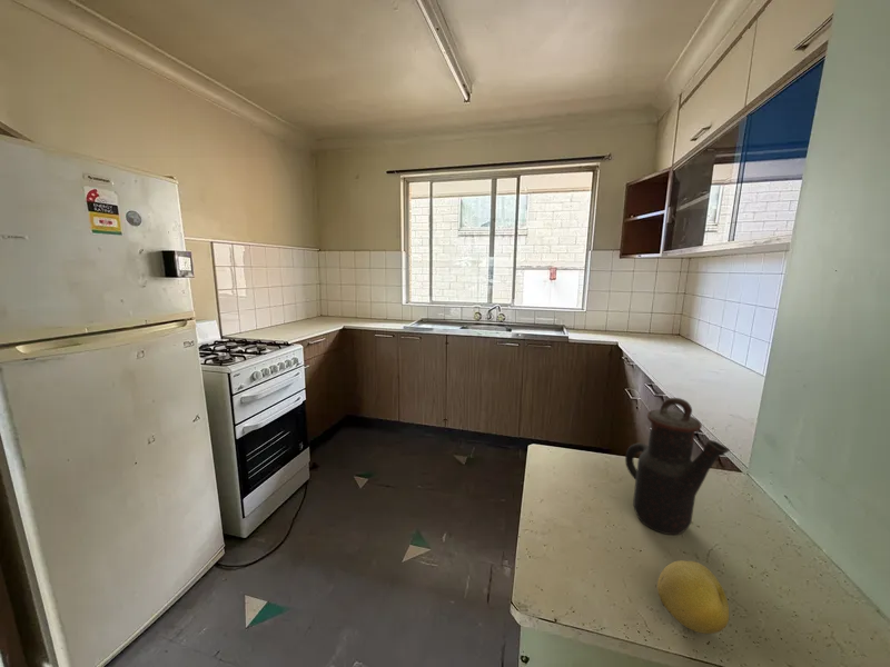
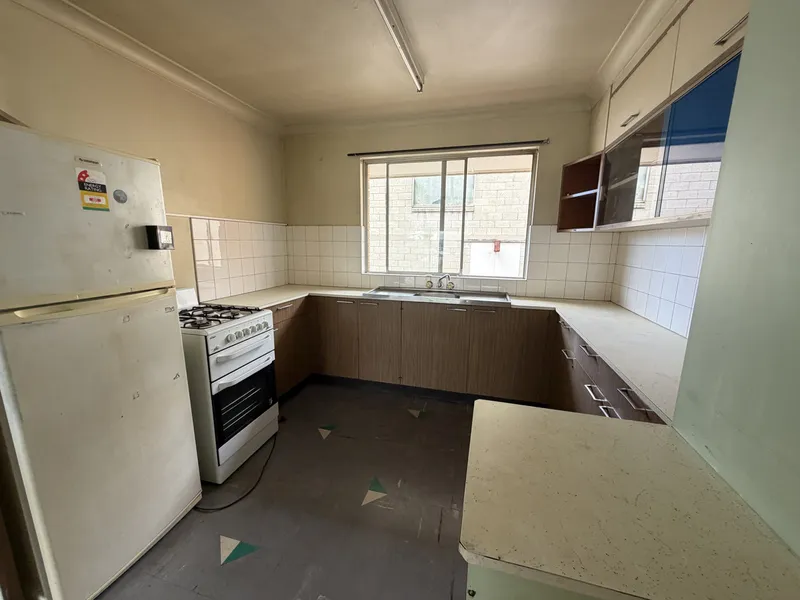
- teapot (668, 460)
- fruit (693, 596)
